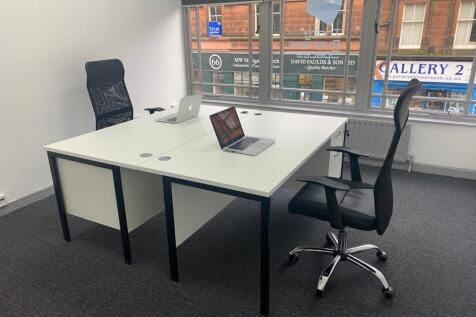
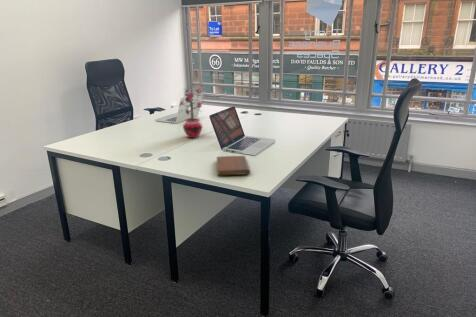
+ notebook (232, 164)
+ potted plant (191, 112)
